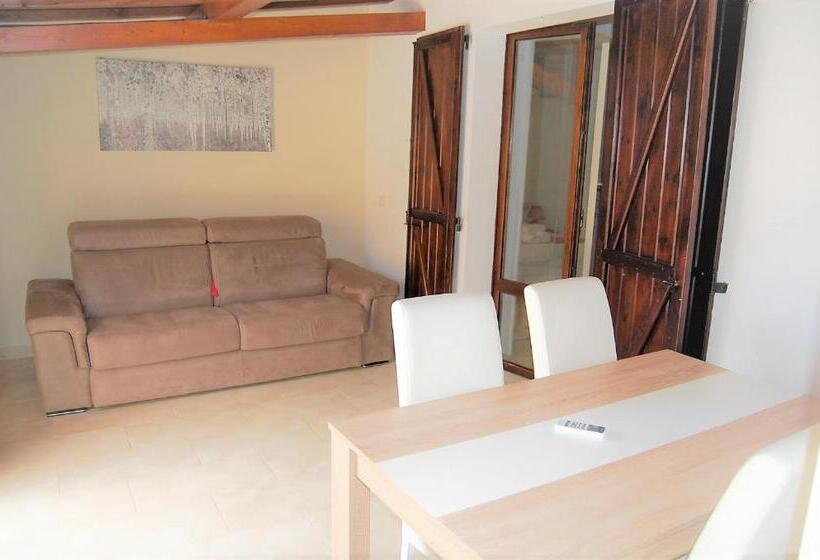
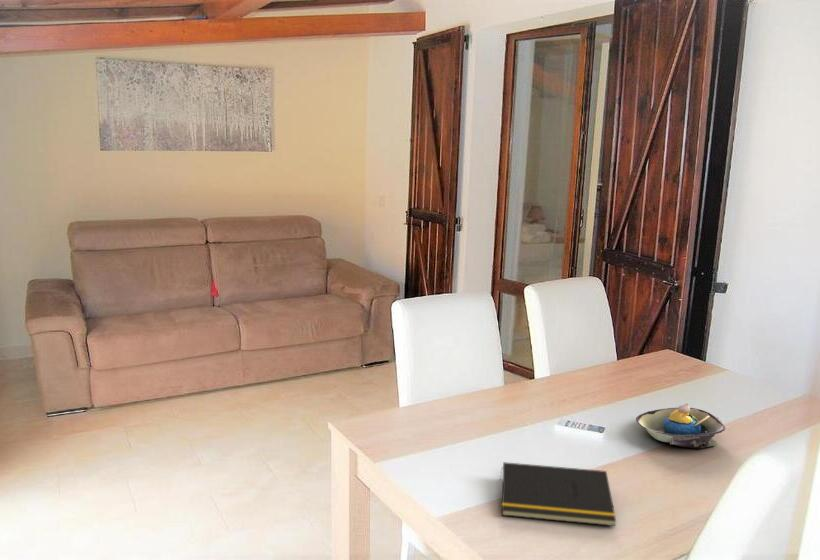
+ decorative bowl (687, 418)
+ notepad (556, 492)
